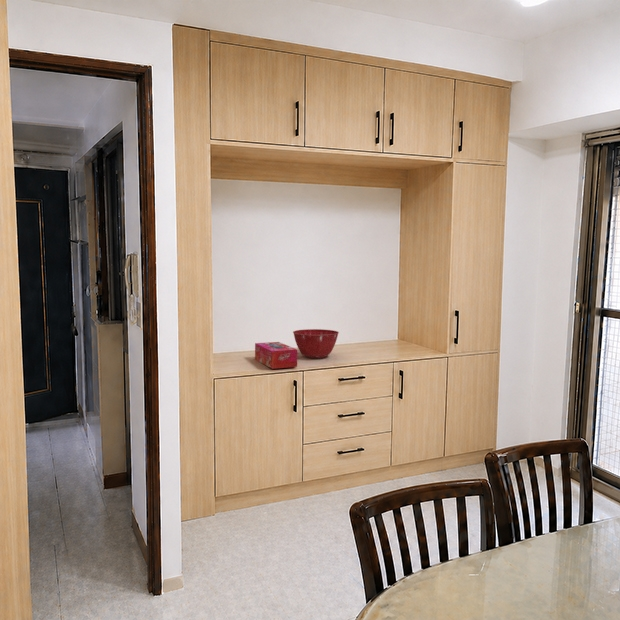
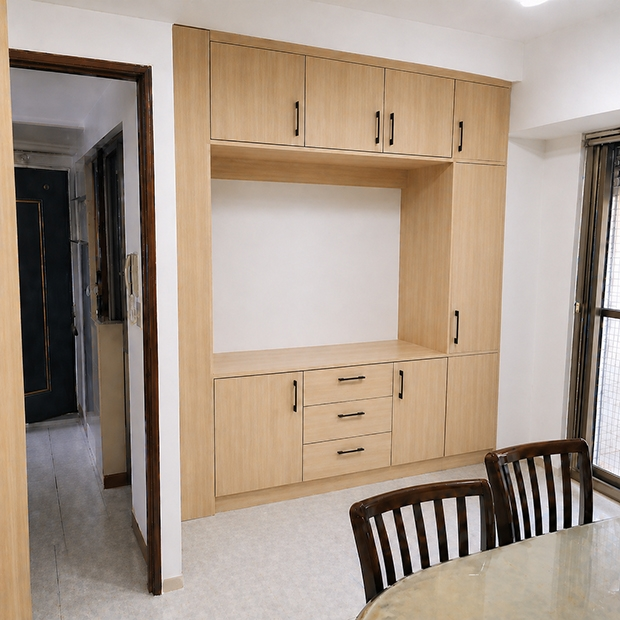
- mixing bowl (315, 343)
- tissue box (275, 354)
